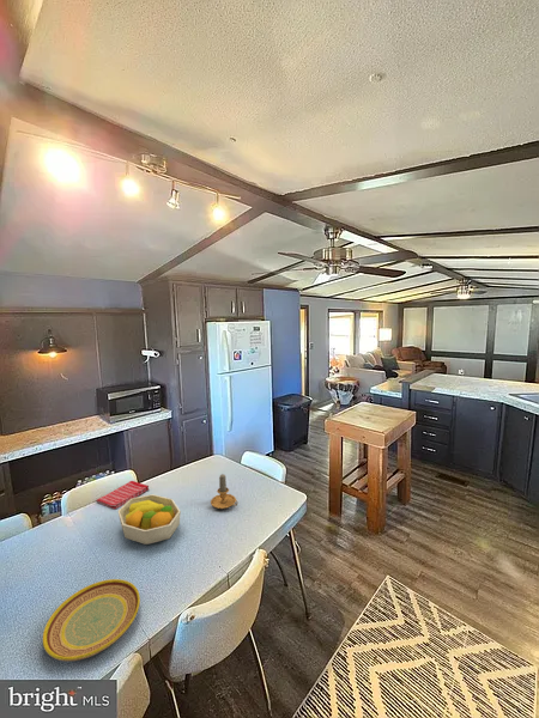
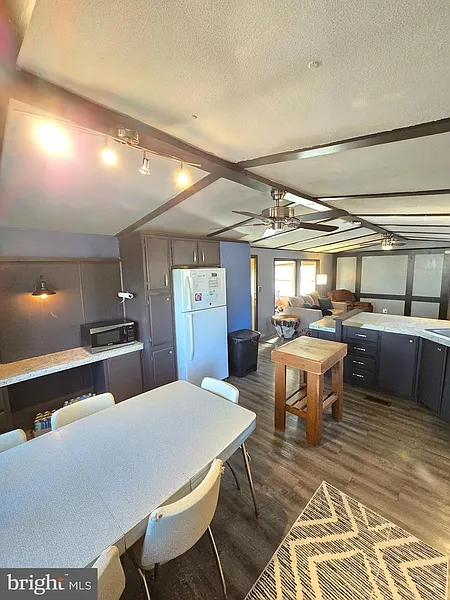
- fruit bowl (149, 516)
- candle (225, 489)
- dish towel (123, 493)
- plate (95, 617)
